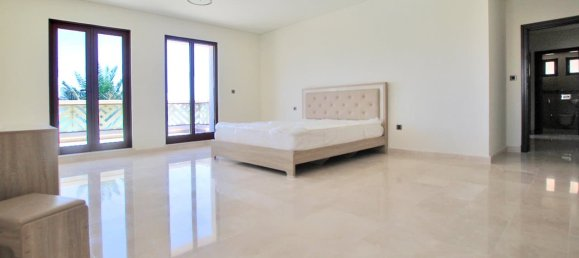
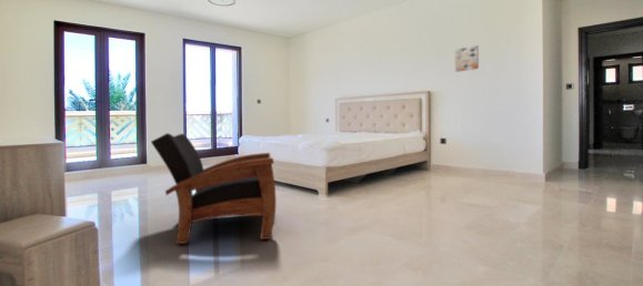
+ armchair (219, 180)
+ wall art (466, 59)
